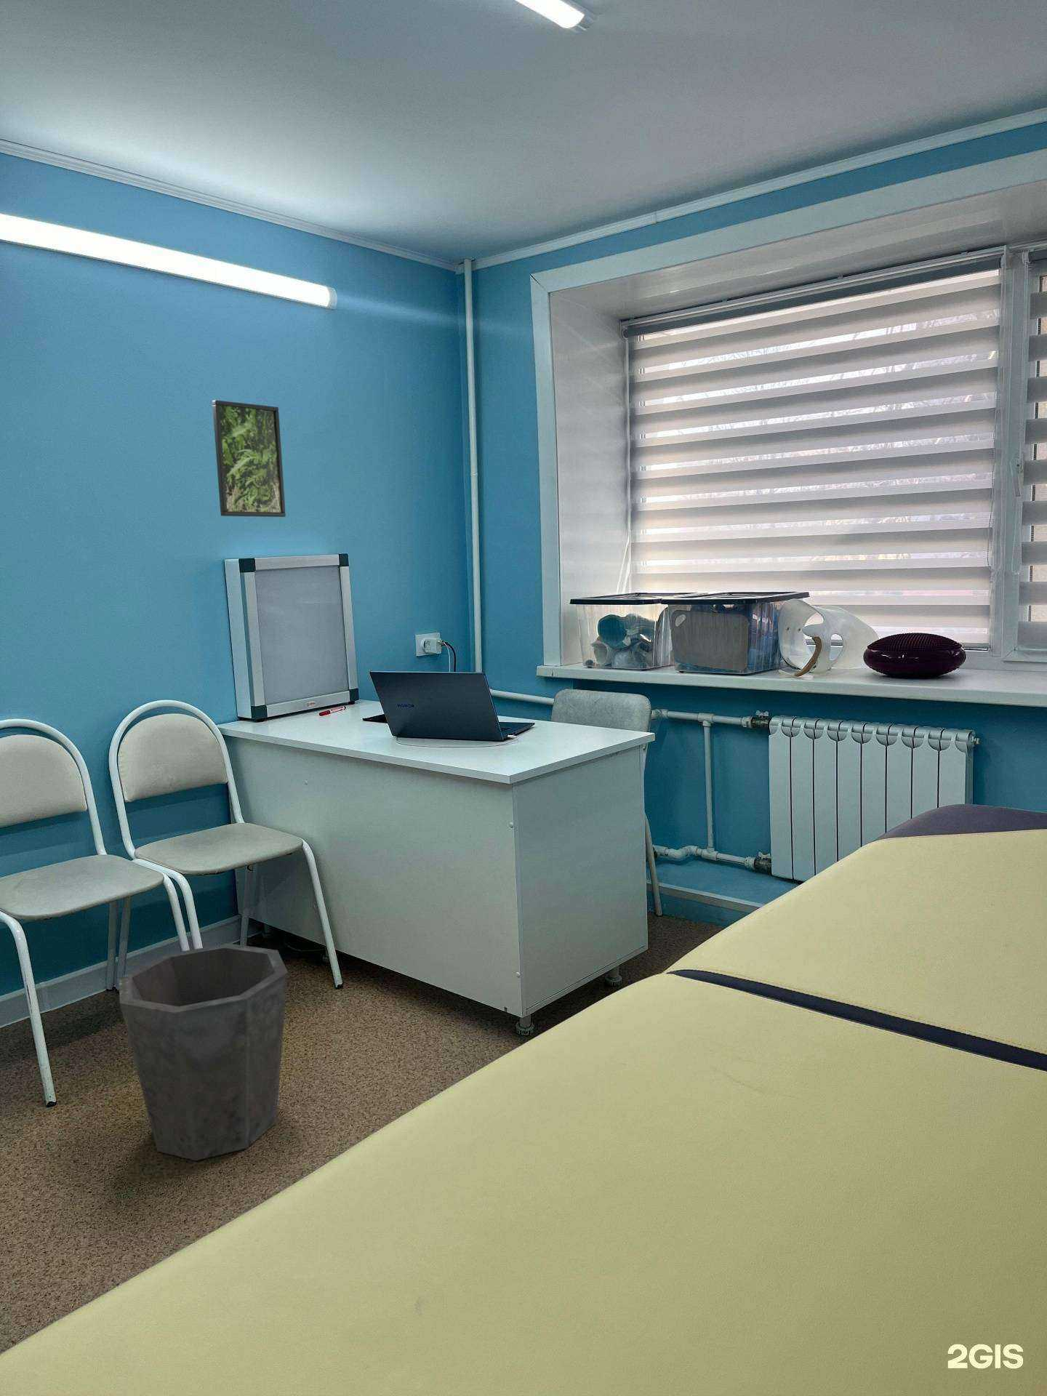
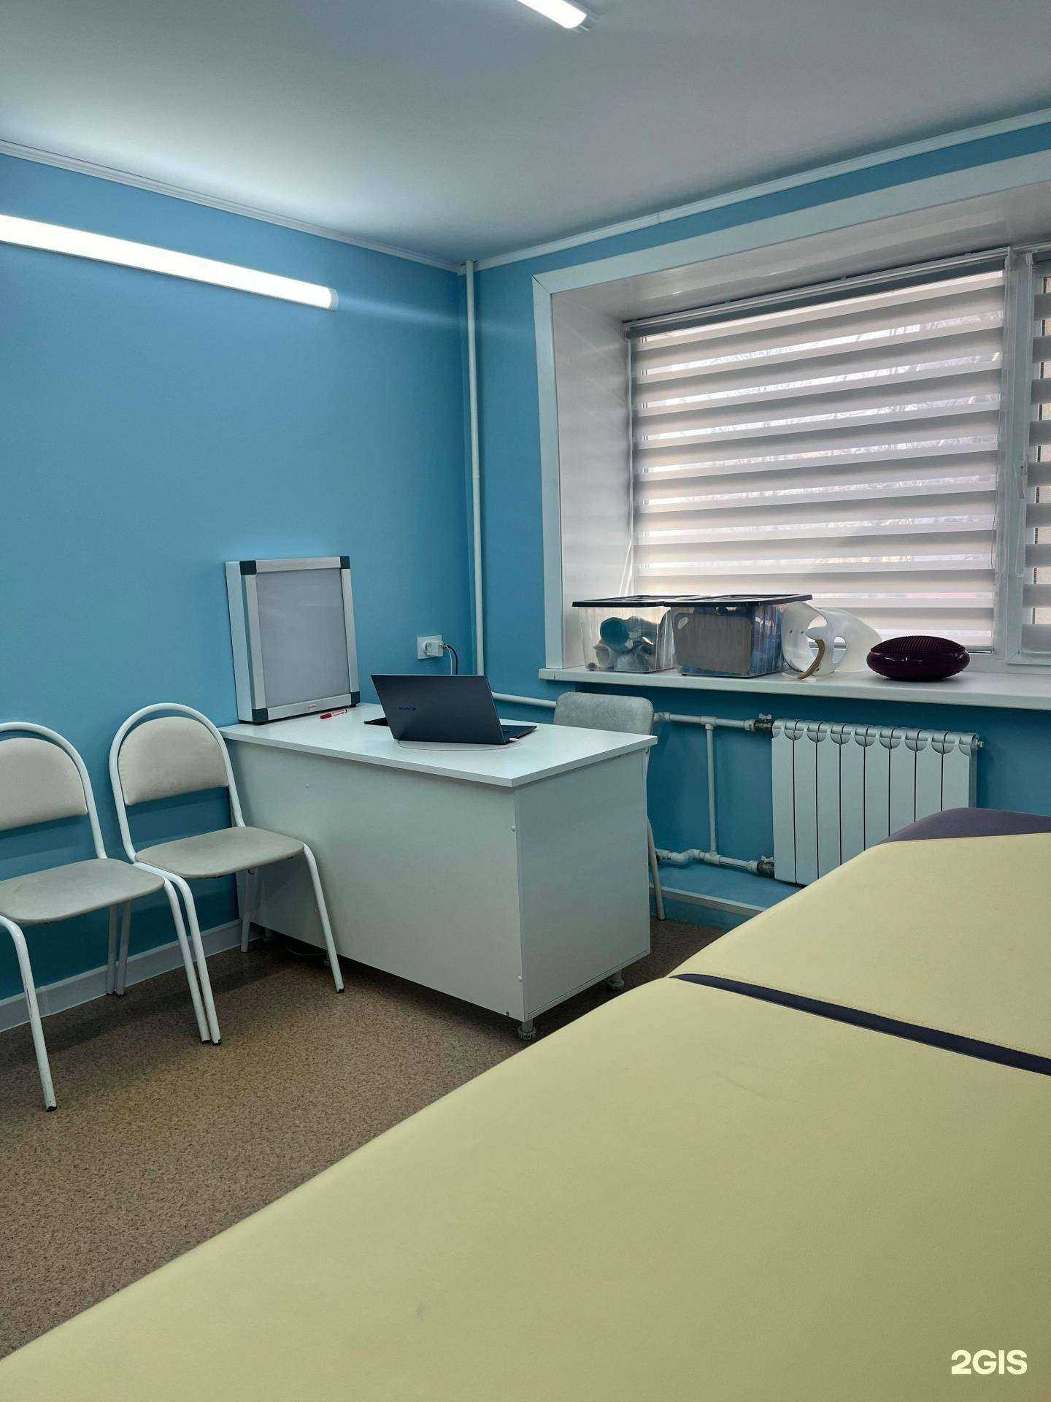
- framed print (250, 461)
- waste bin (209, 1051)
